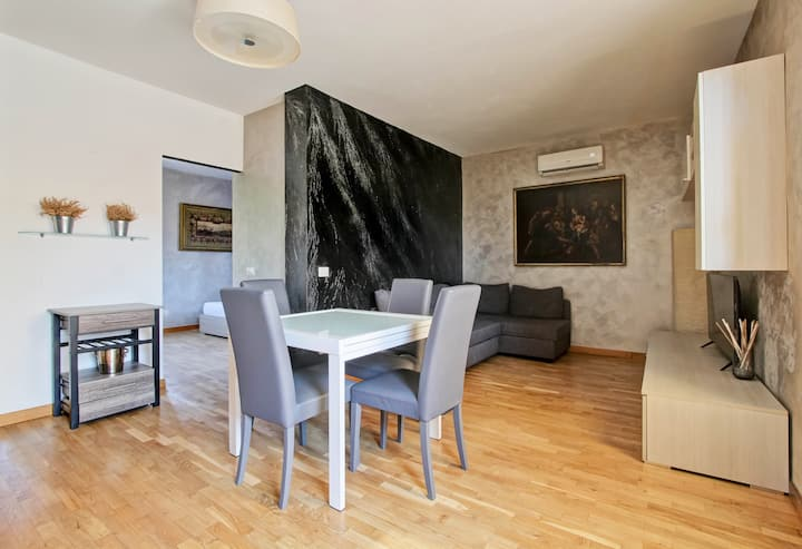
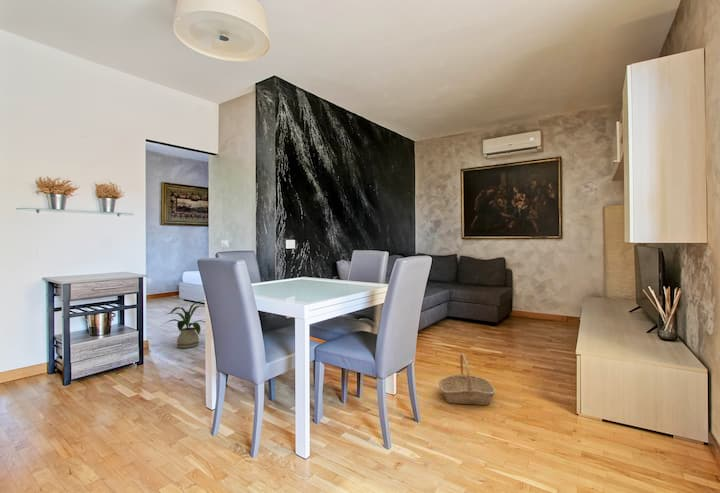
+ house plant (186, 322)
+ basket (466, 376)
